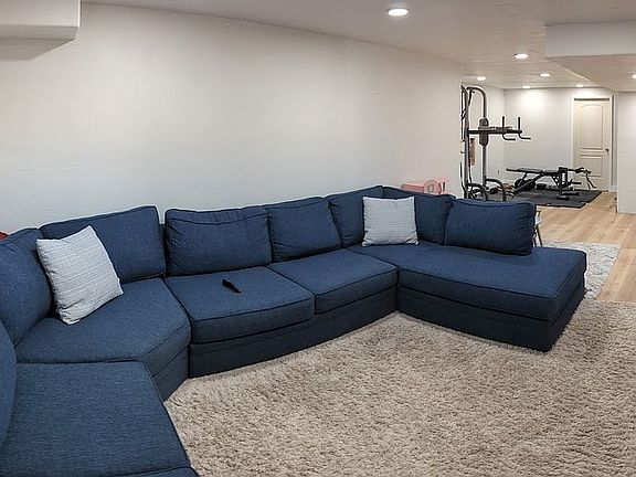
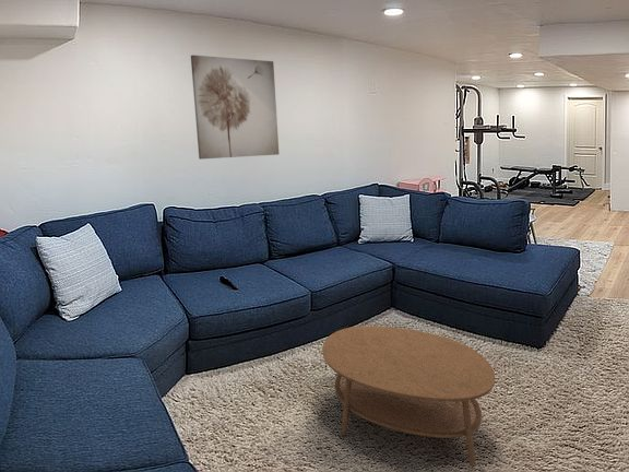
+ wall art (237, 108)
+ coffee table (402, 387)
